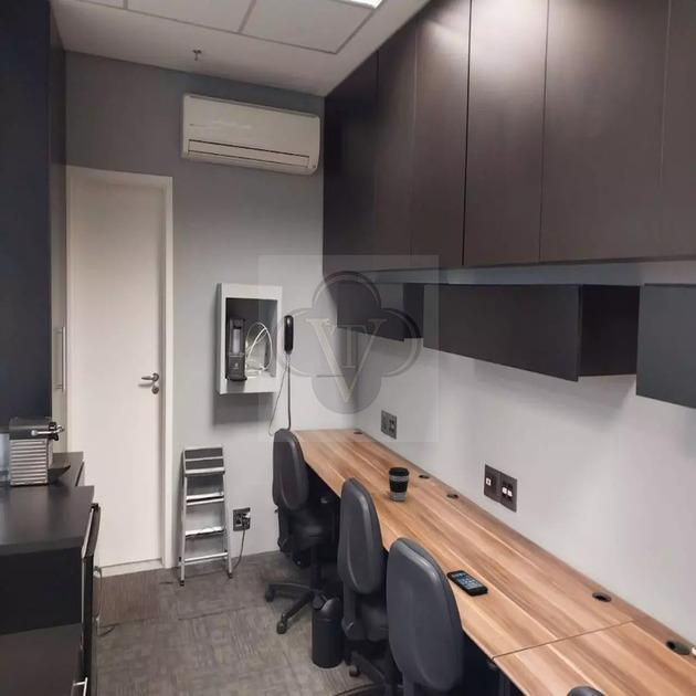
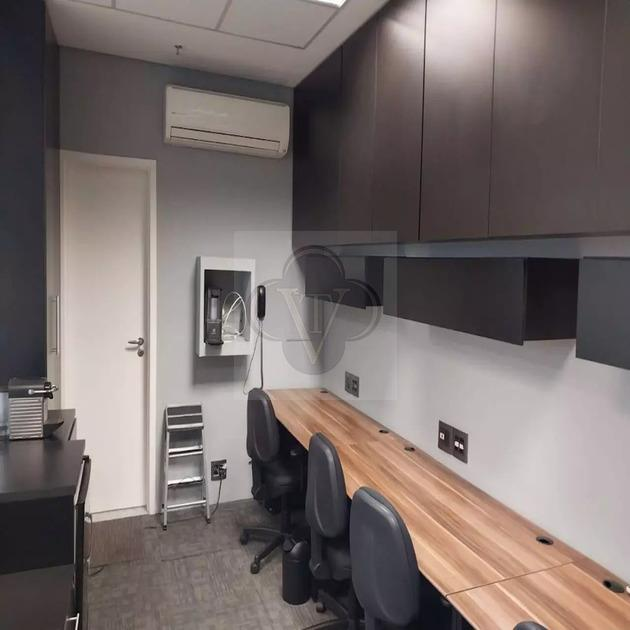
- coffee cup (398, 484)
- smartphone (466, 581)
